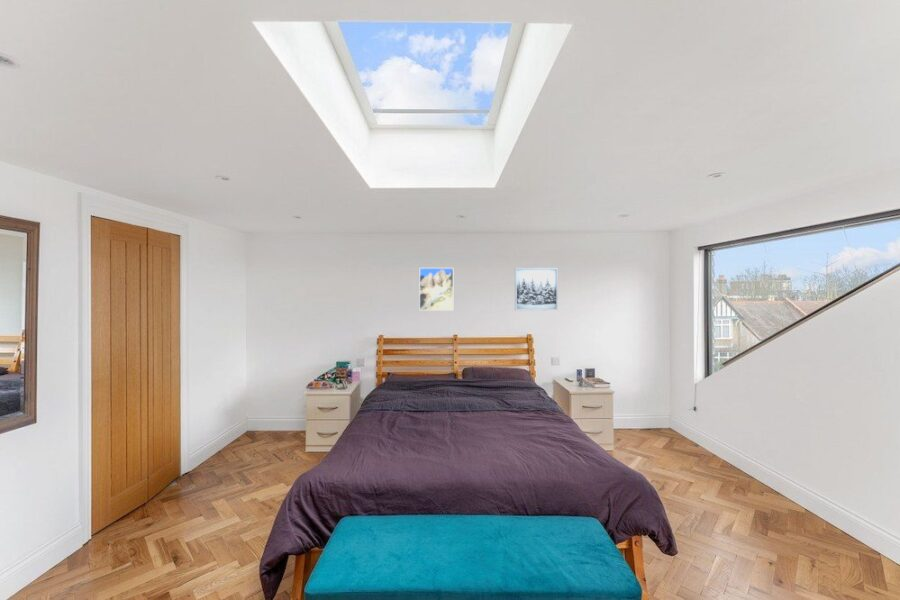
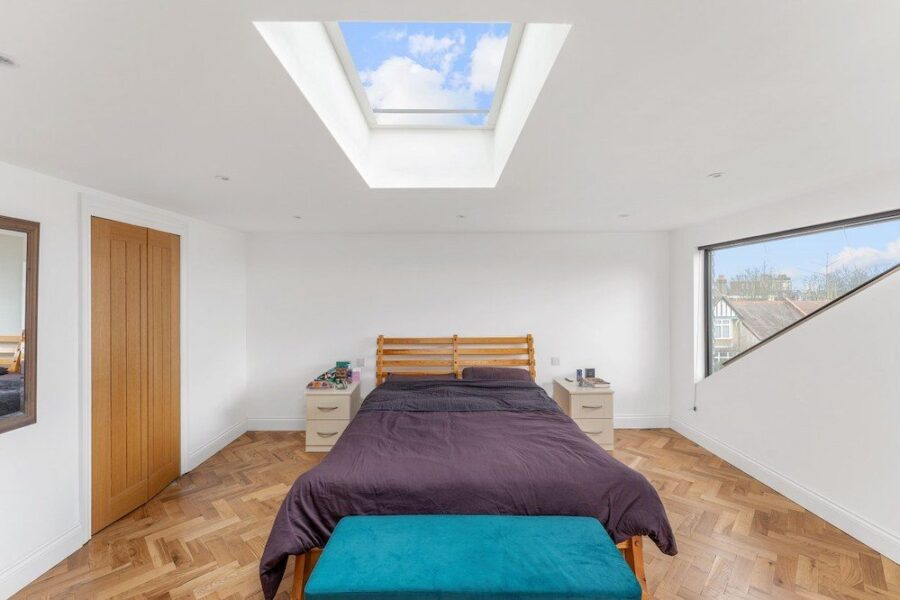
- wall art (536, 289)
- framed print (436, 289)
